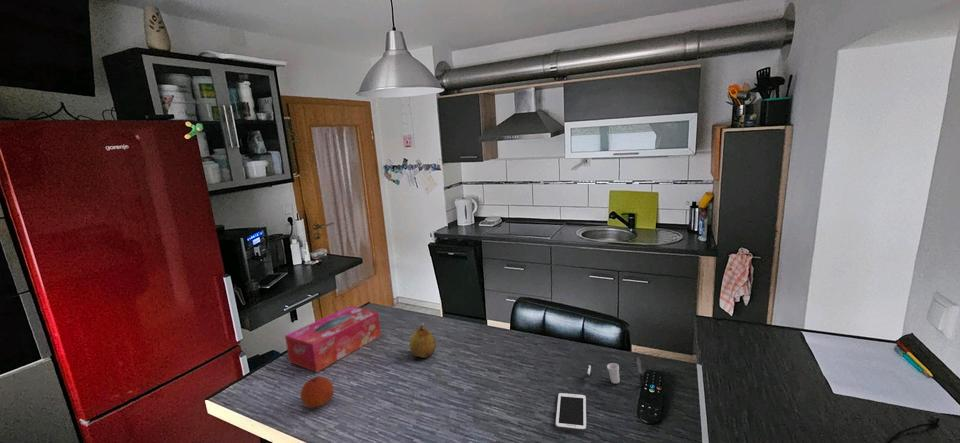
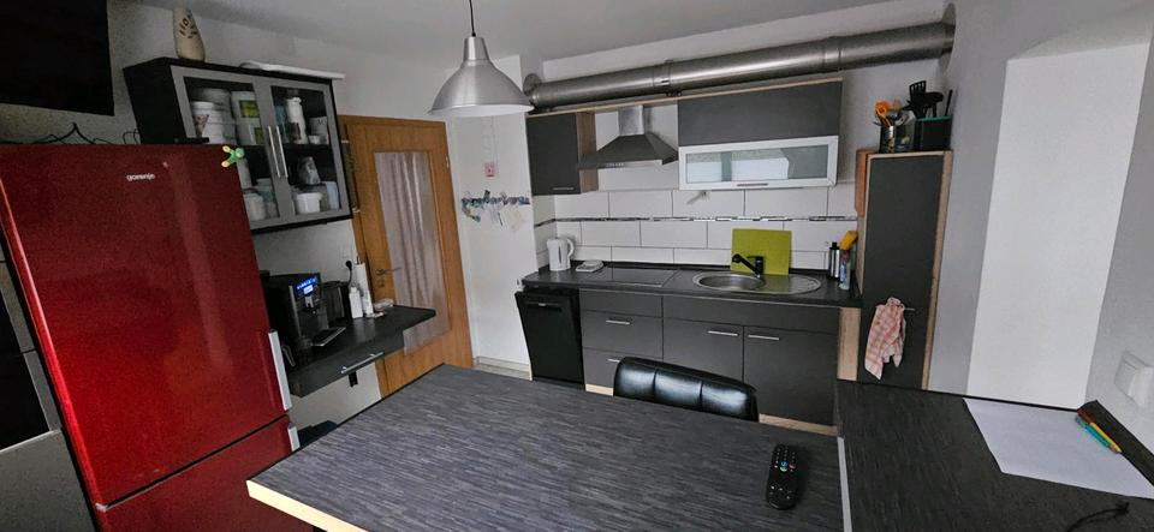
- tissue box (335, 335)
- cell phone (571, 411)
- cup (615, 368)
- fruit (317, 391)
- fruit (421, 338)
